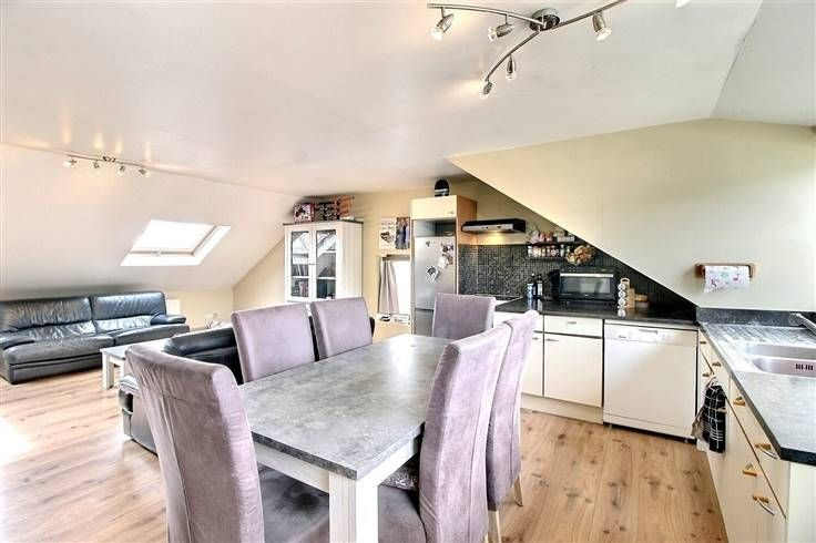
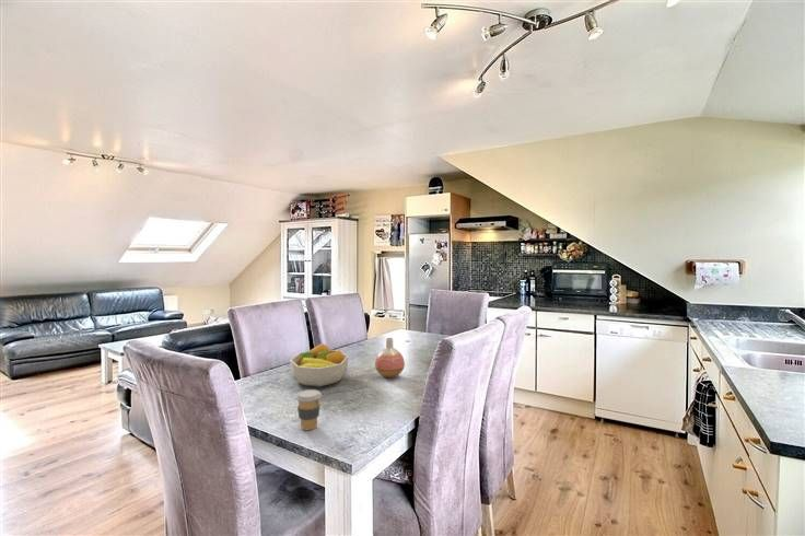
+ vase (389, 357)
+ fruit bowl (319, 363)
+ coffee cup (308, 409)
